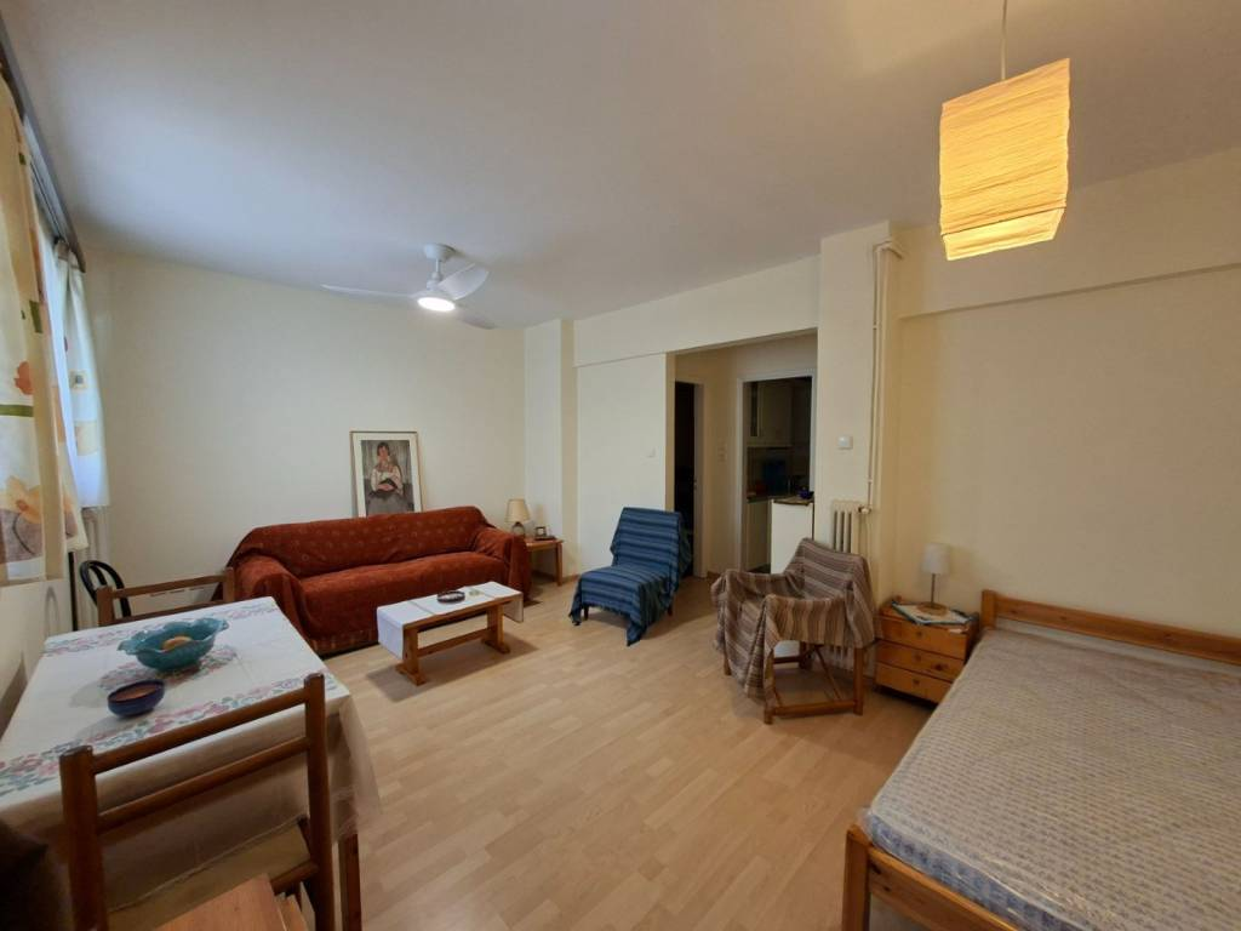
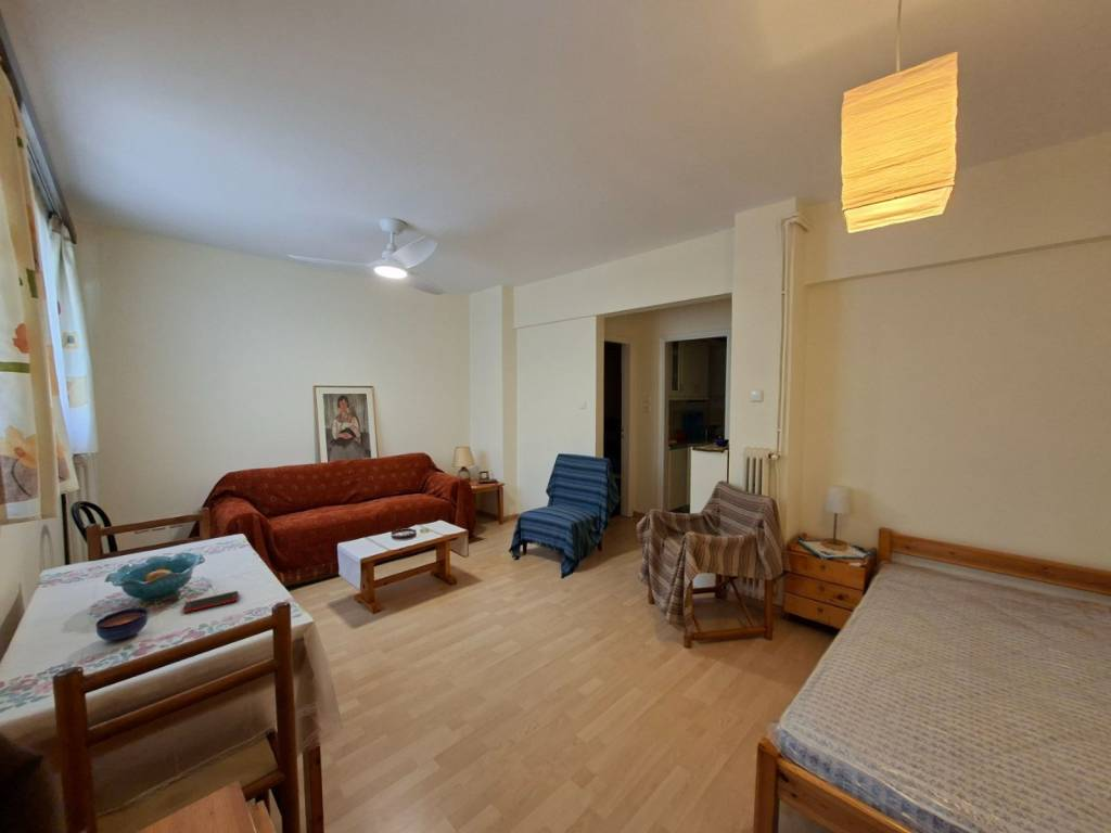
+ cell phone (212, 601)
